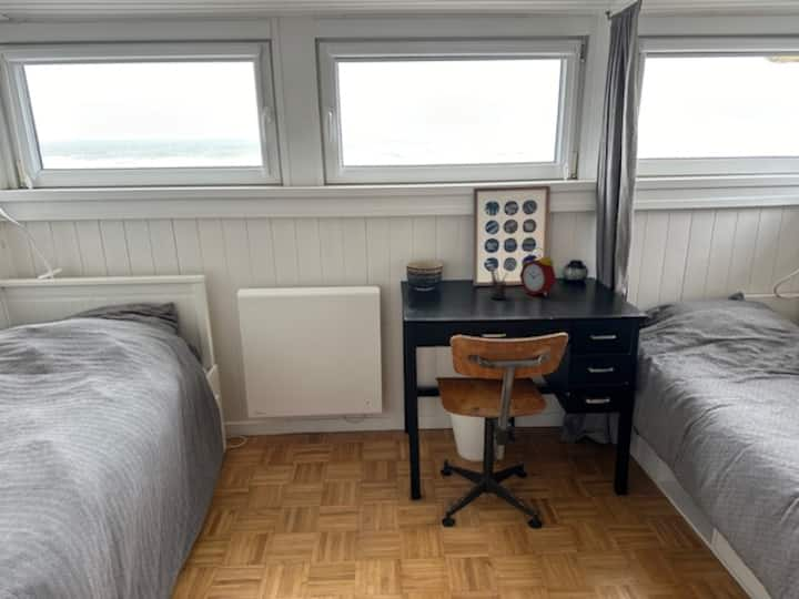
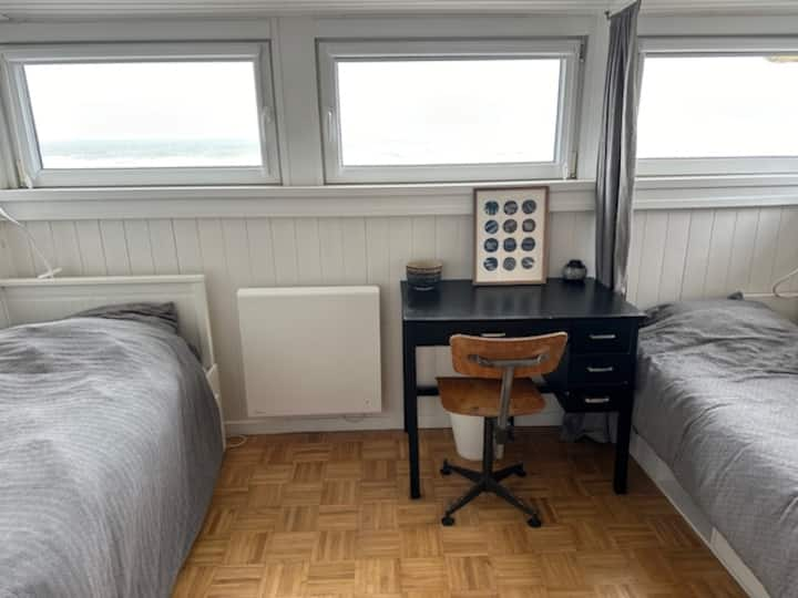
- pen holder (496, 283)
- alarm clock (539, 270)
